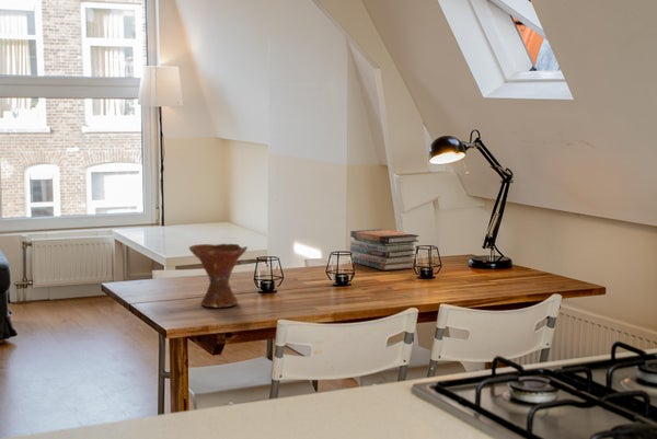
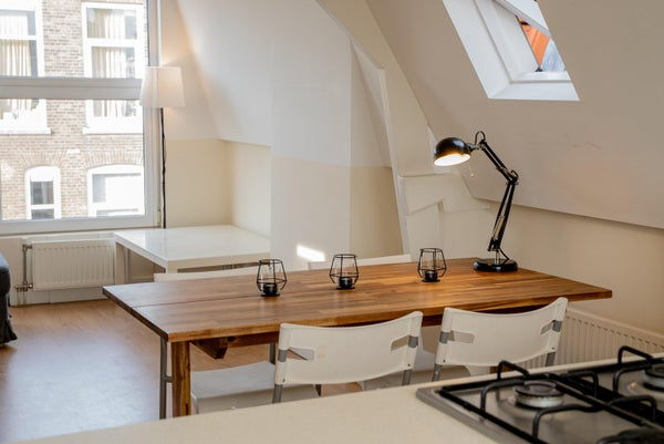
- book stack (382, 249)
- bowl (218, 275)
